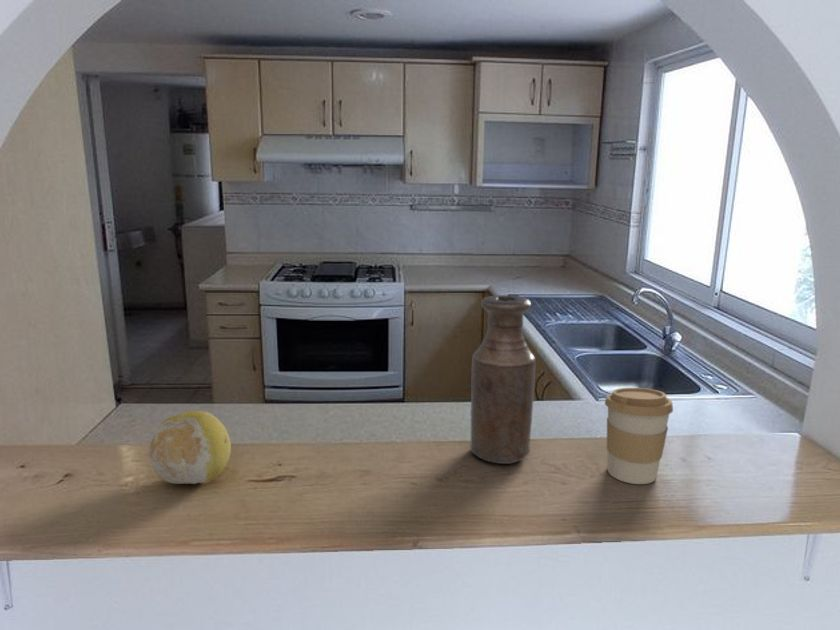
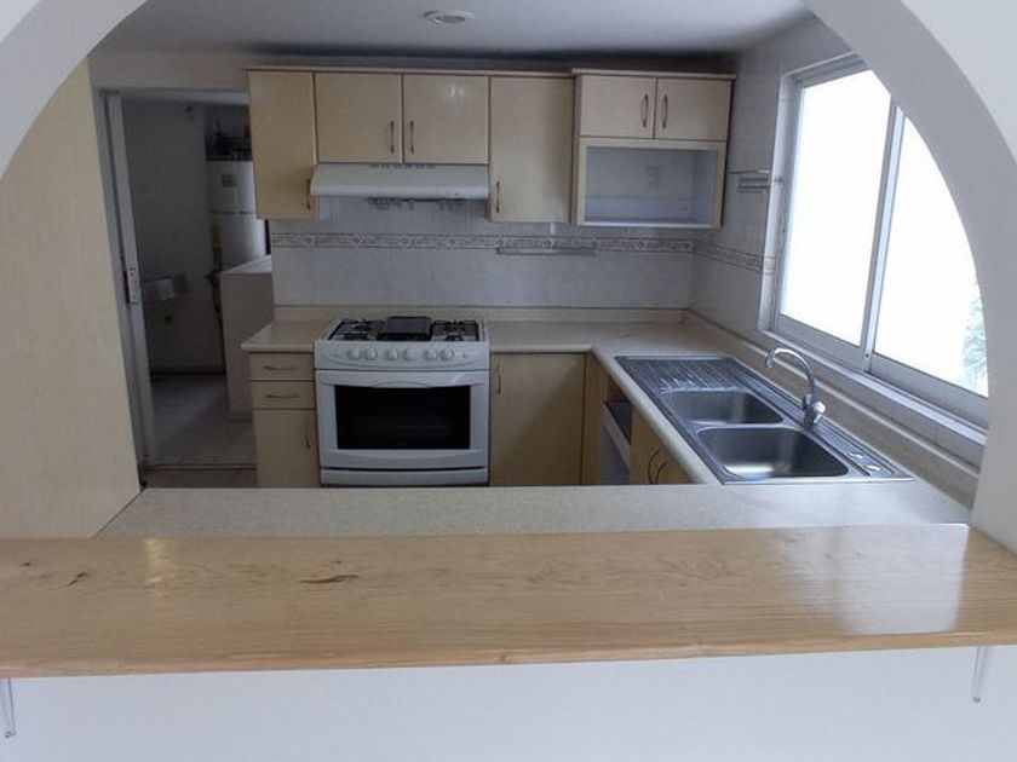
- coffee cup (635, 432)
- fruit (190, 448)
- bottle (502, 378)
